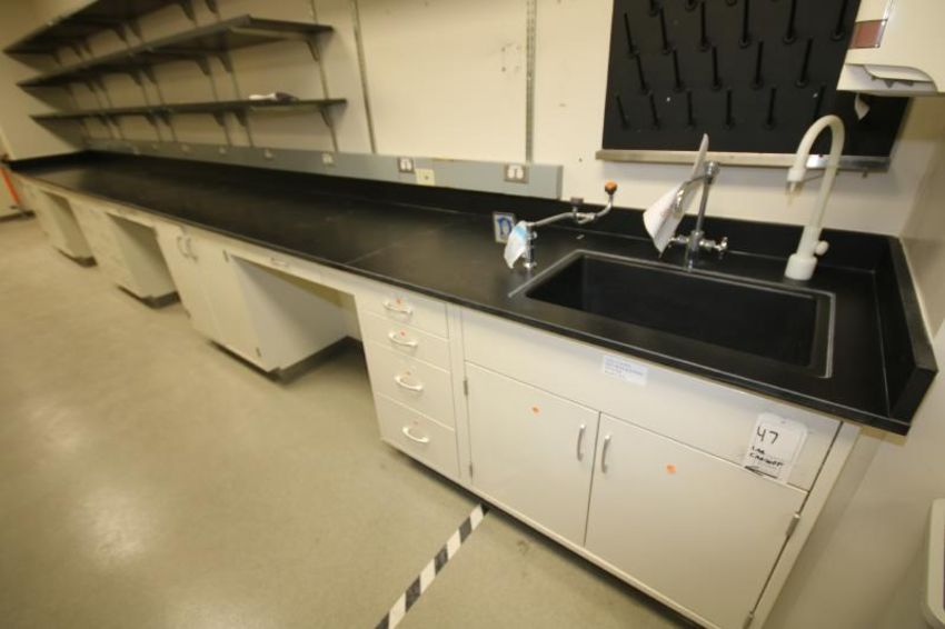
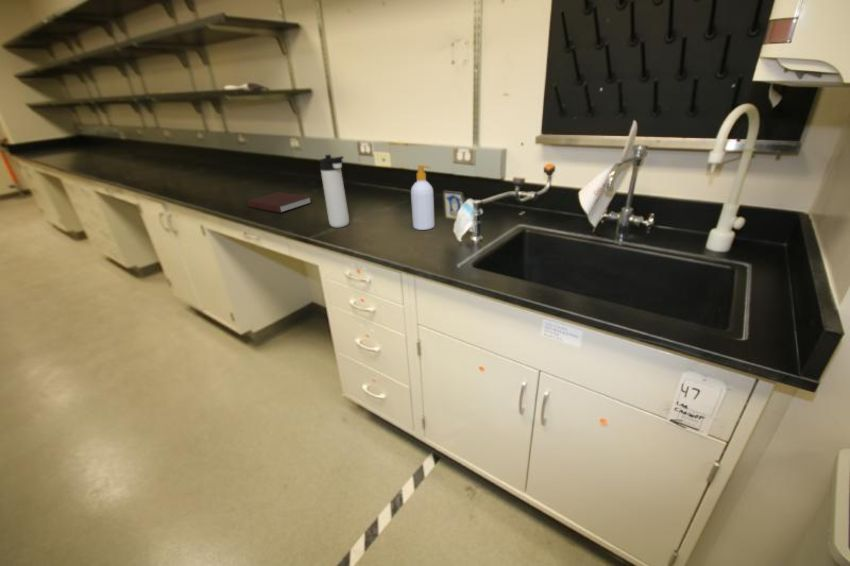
+ notebook (279, 201)
+ thermos bottle (337, 192)
+ soap bottle (422, 197)
